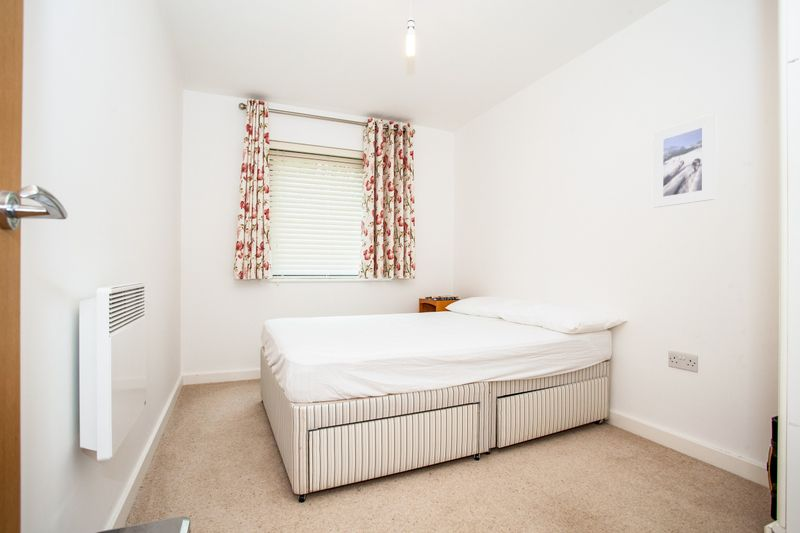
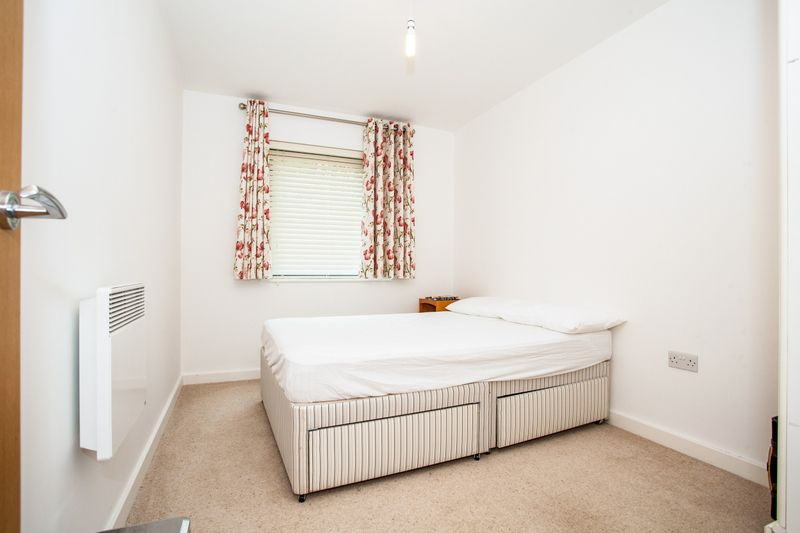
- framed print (682, 163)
